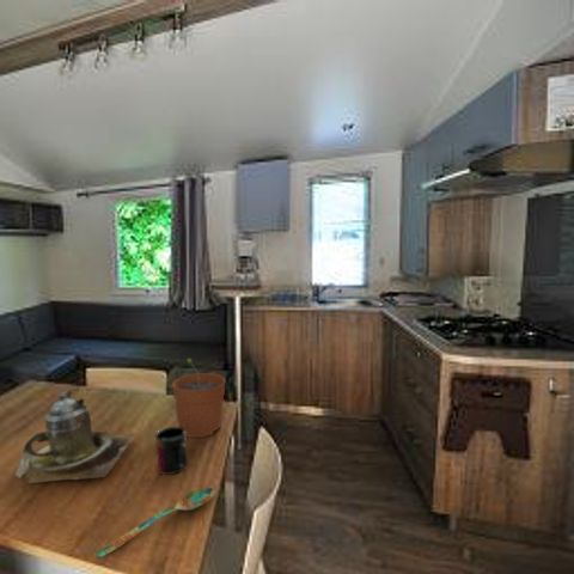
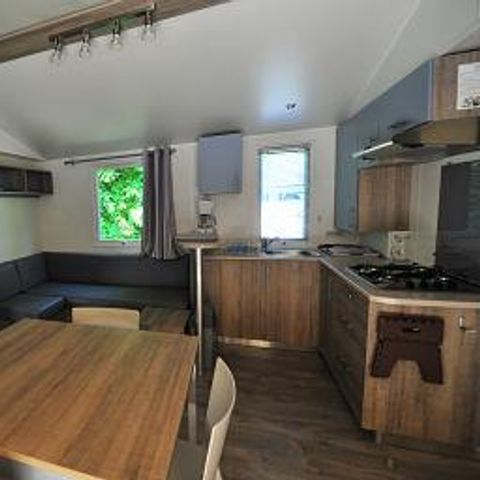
- teapot (79, 425)
- plant pot (199, 392)
- spoon (160, 517)
- mug (175, 452)
